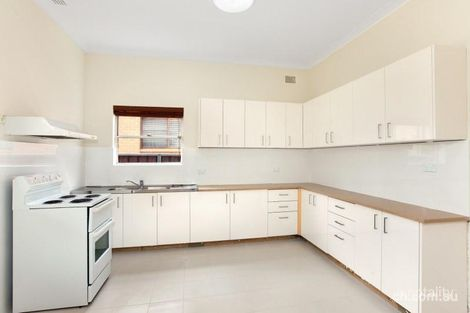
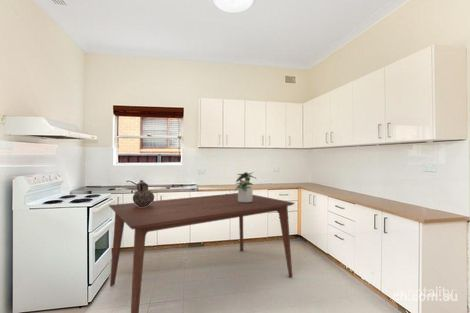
+ dining table (199, 223)
+ ceramic jug (143, 193)
+ potted plant (245, 186)
